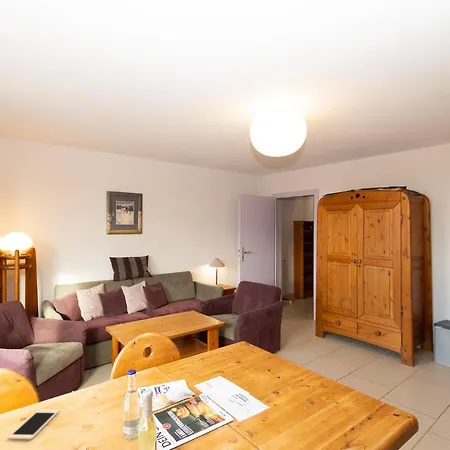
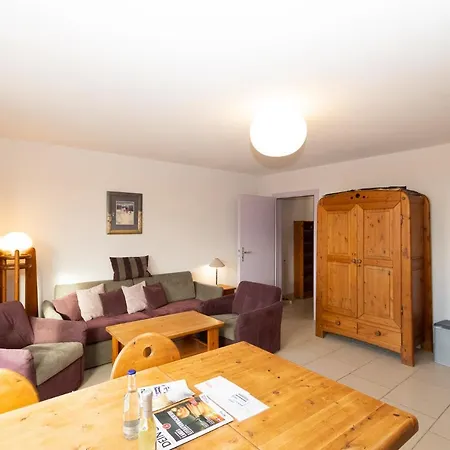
- cell phone (35, 423)
